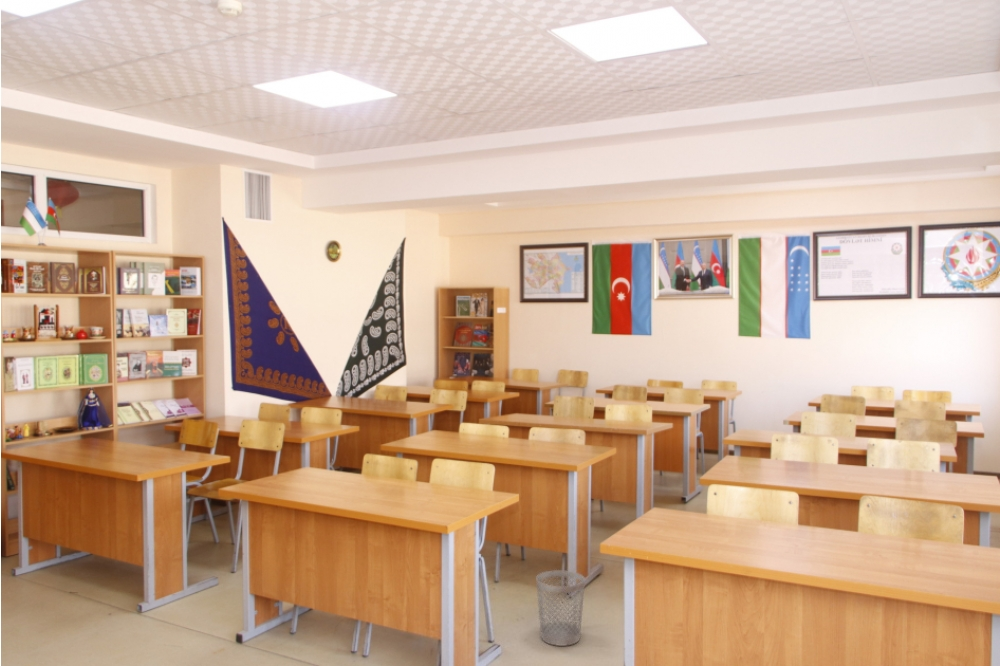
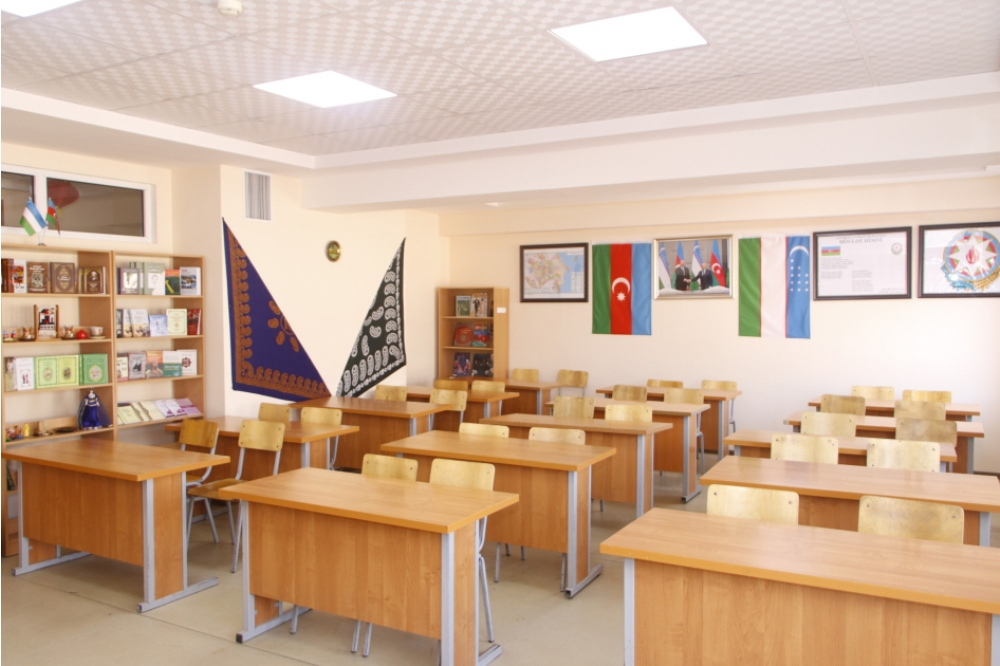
- wastebasket (561, 608)
